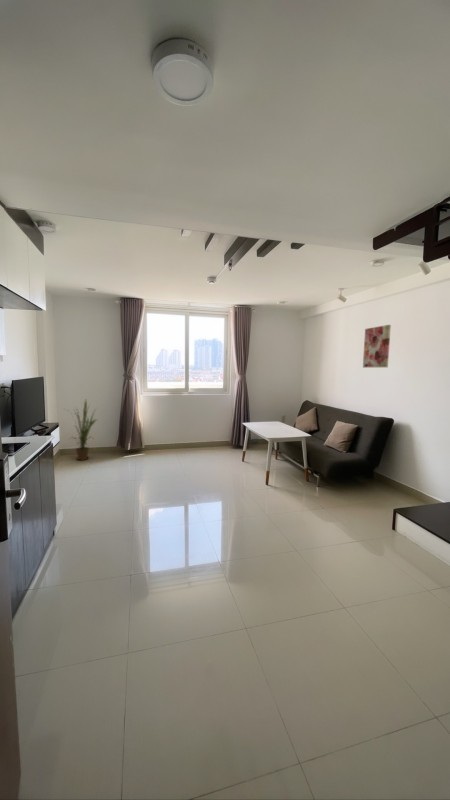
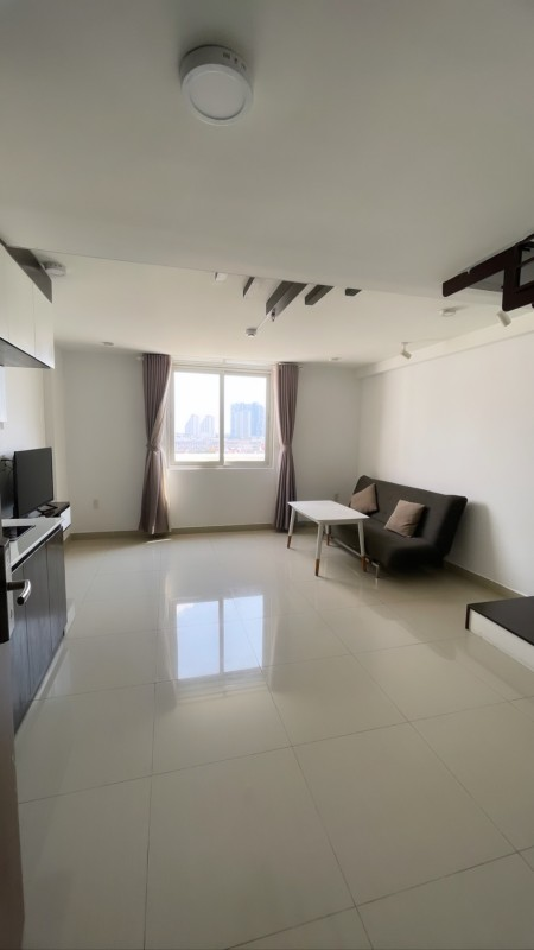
- house plant (81, 429)
- wall art (376, 347)
